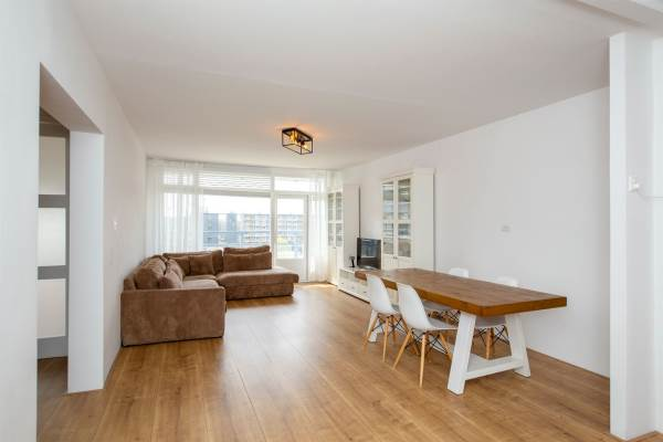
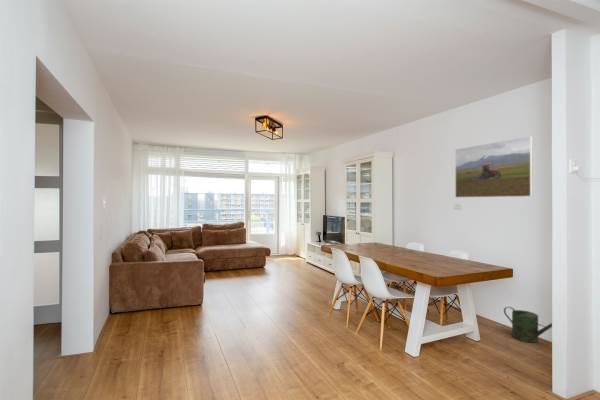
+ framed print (489, 170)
+ watering can (531, 325)
